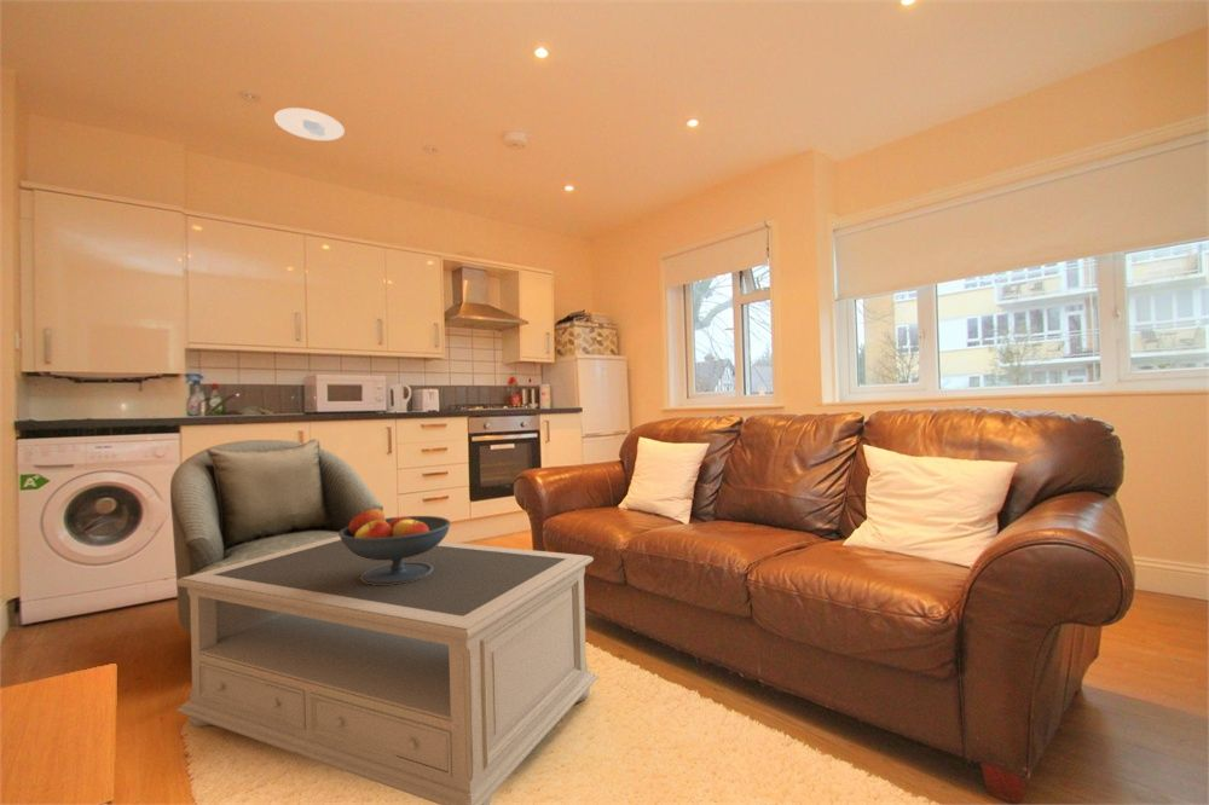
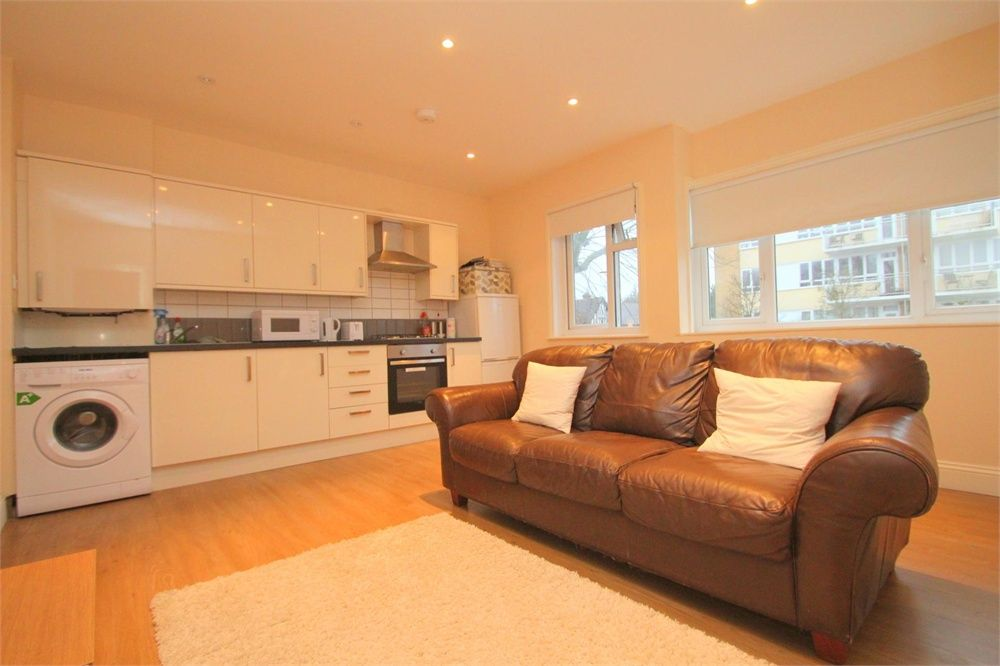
- coffee table (394, 636)
- recessed light (310, 122)
- fruit bowl (397, 540)
- armchair (278, 533)
